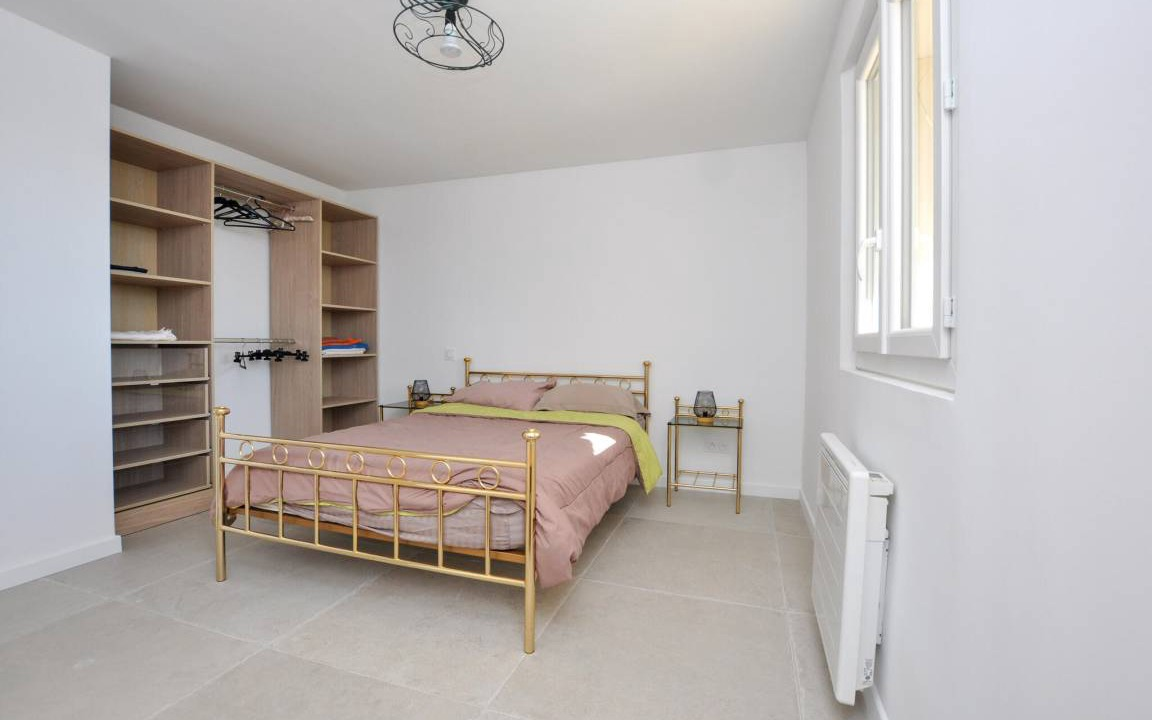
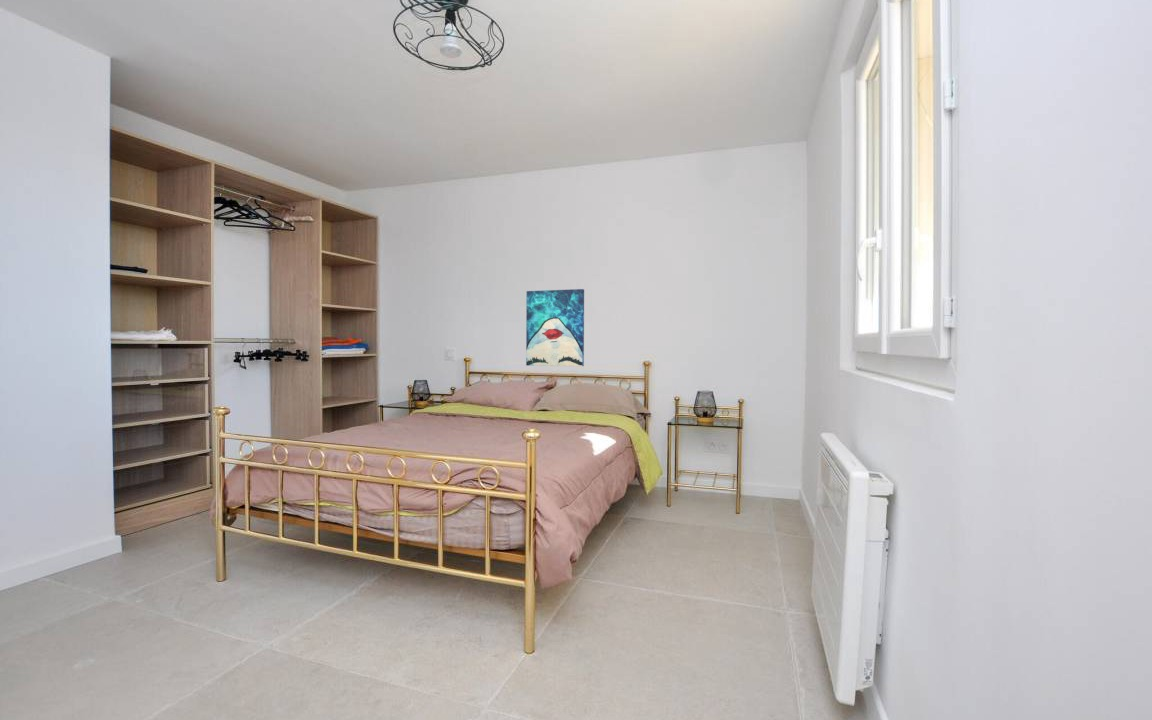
+ wall art (554, 328)
